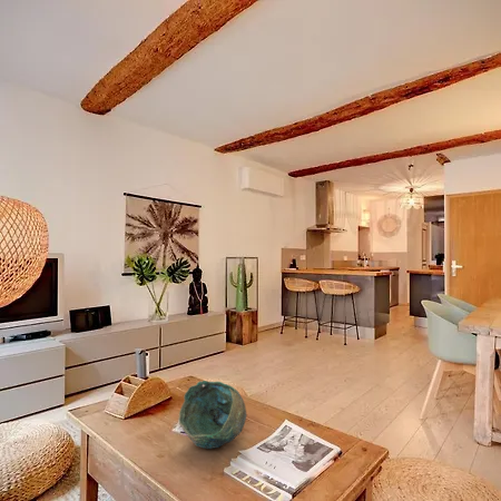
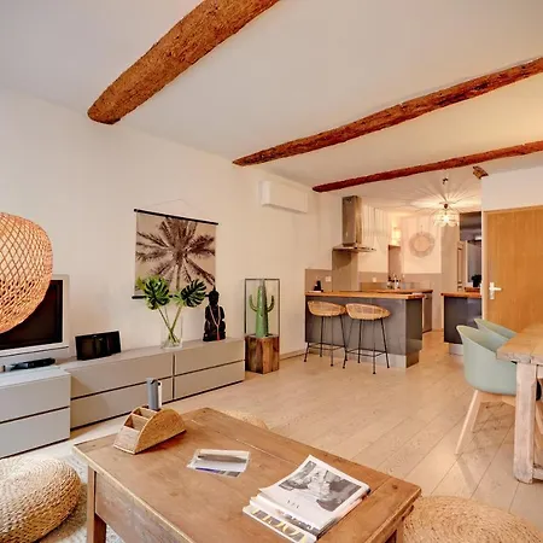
- decorative bowl (214, 415)
